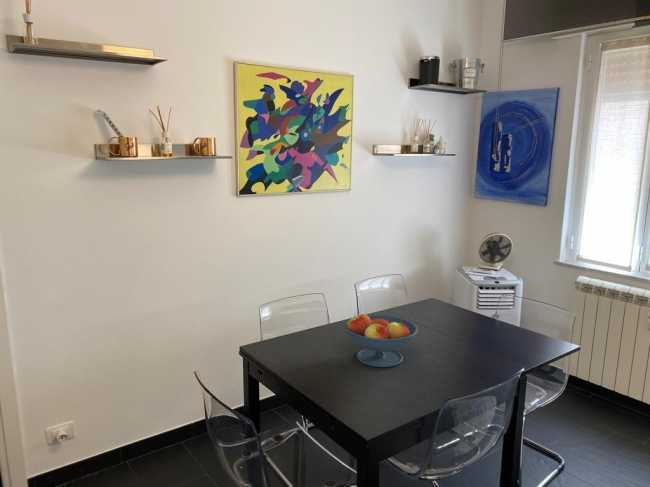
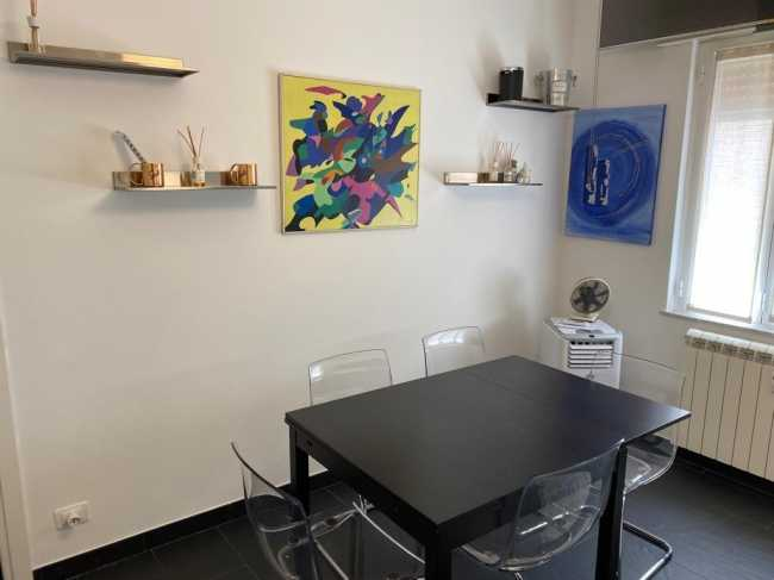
- fruit bowl (380, 336)
